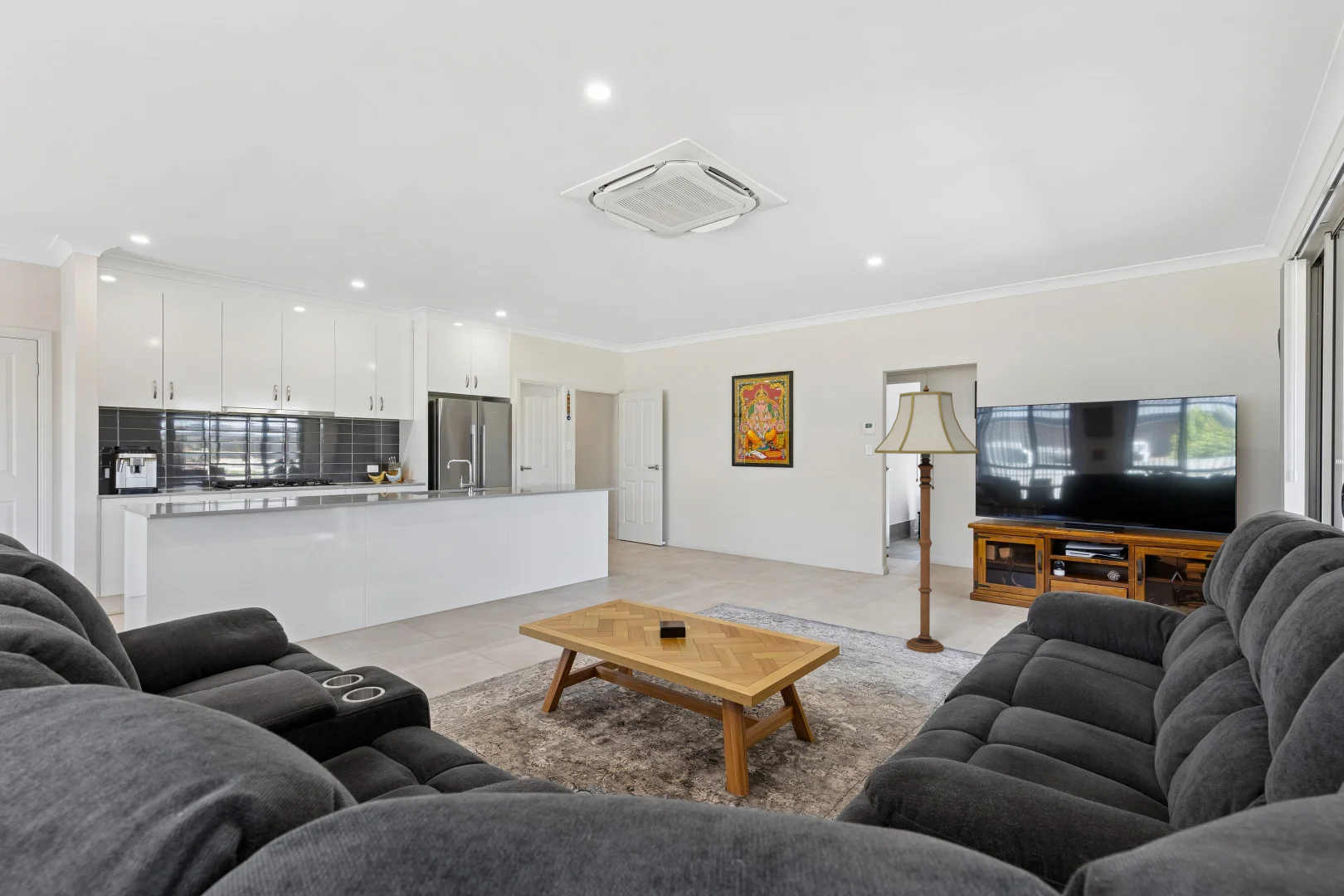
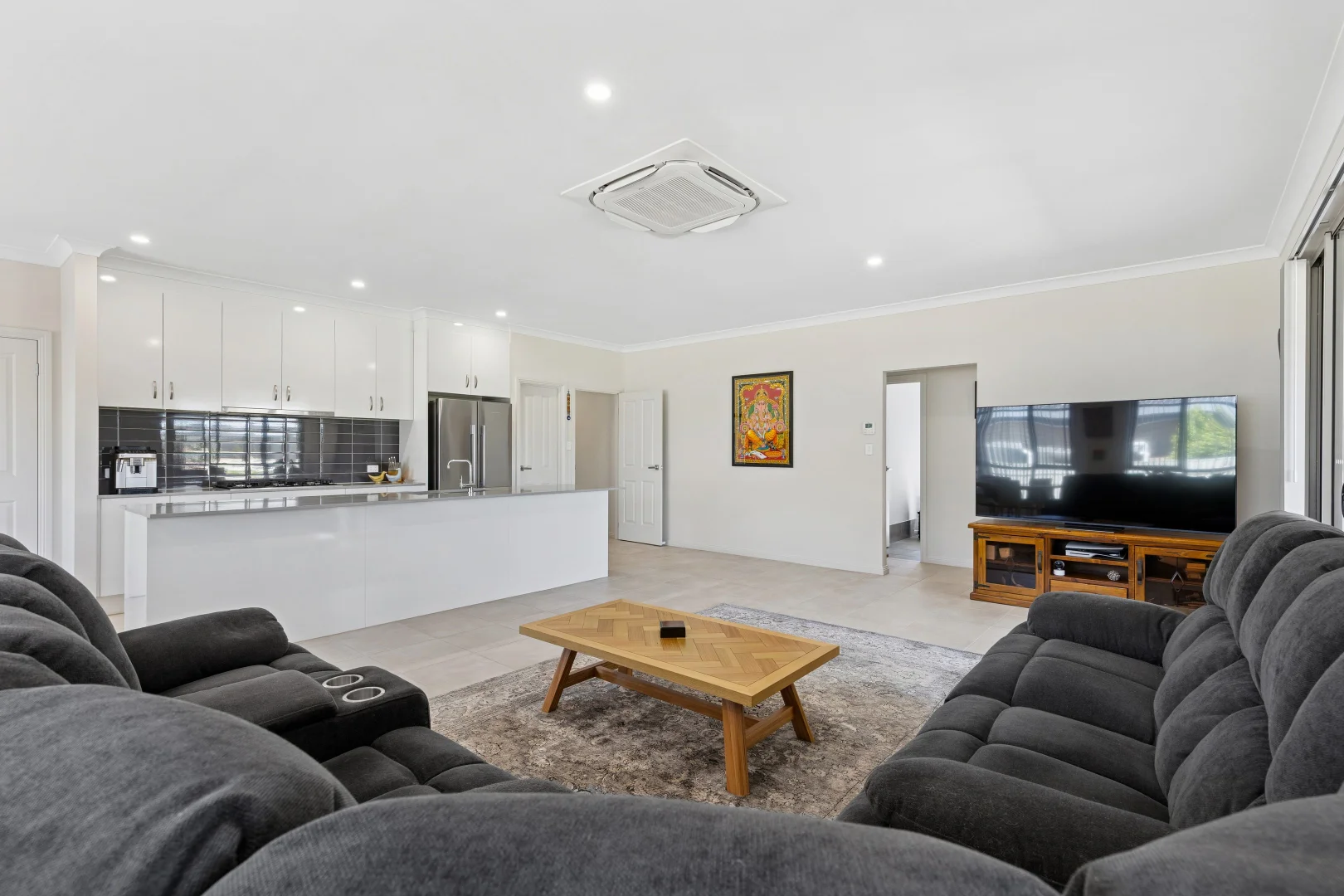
- floor lamp (925, 516)
